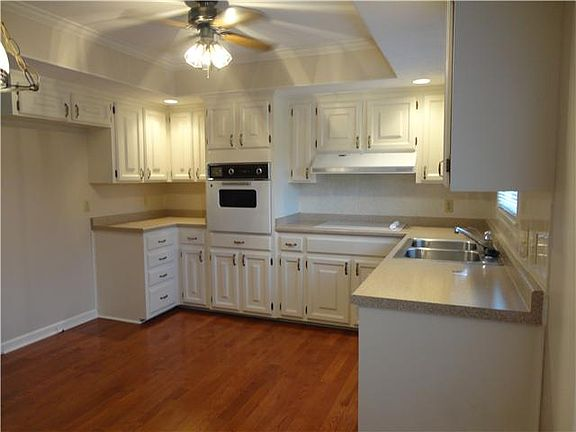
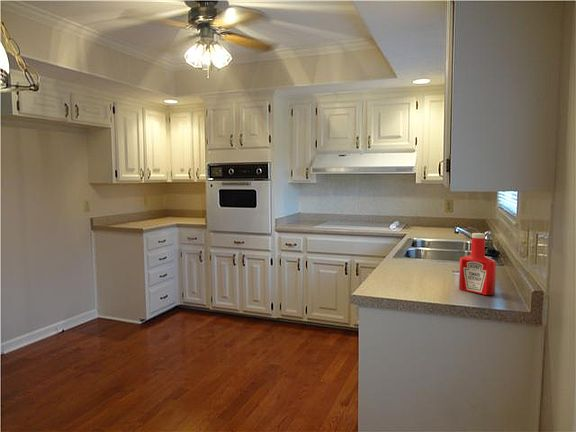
+ soap bottle (477, 262)
